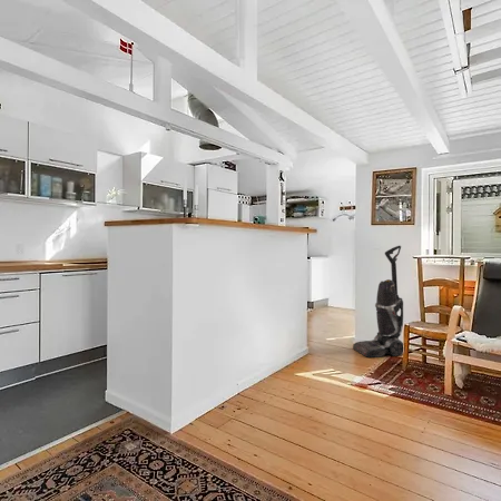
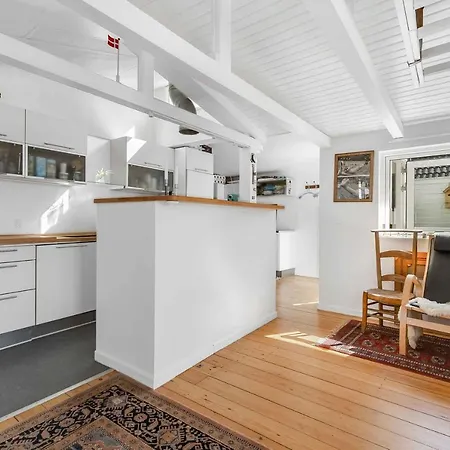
- vacuum cleaner (379, 298)
